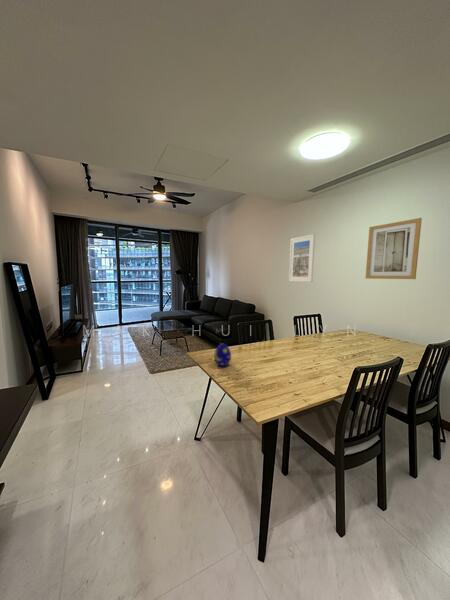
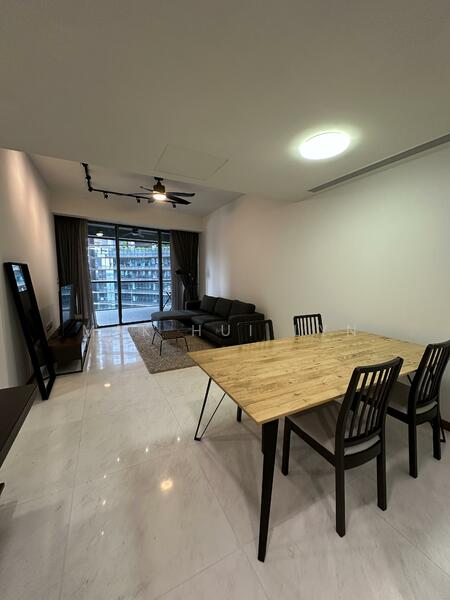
- wall art (390, 251)
- decorative egg (222, 354)
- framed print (301, 259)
